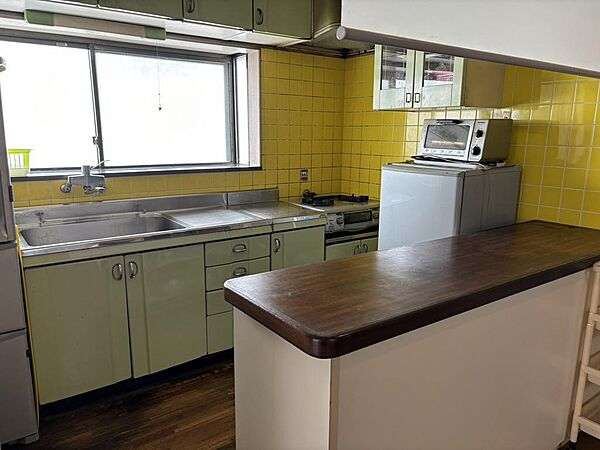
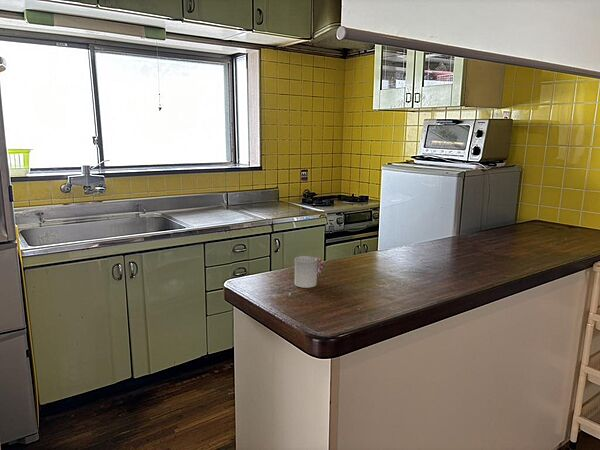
+ cup (309, 270)
